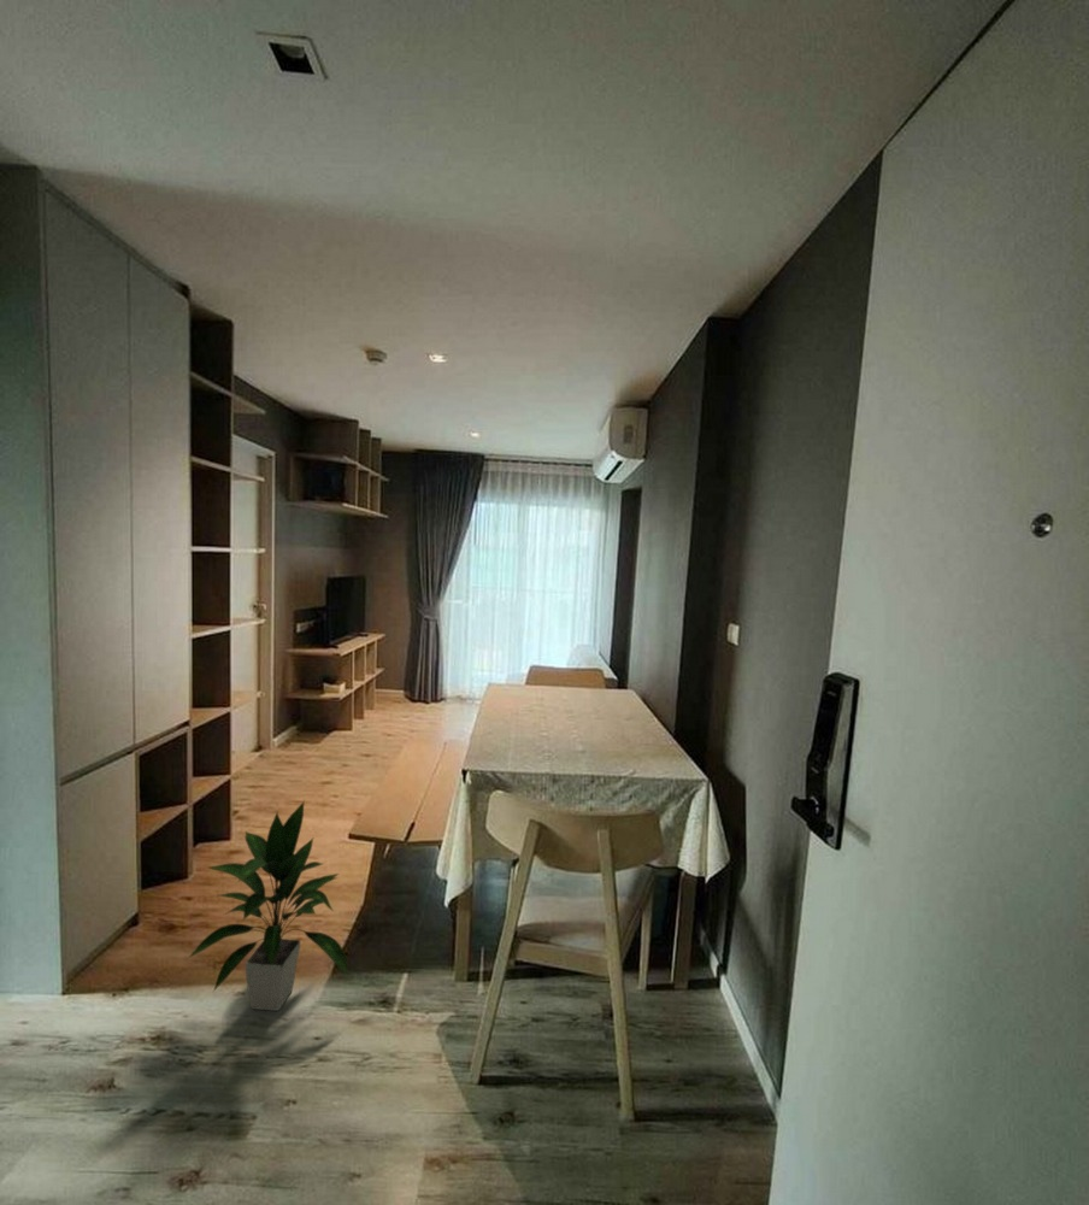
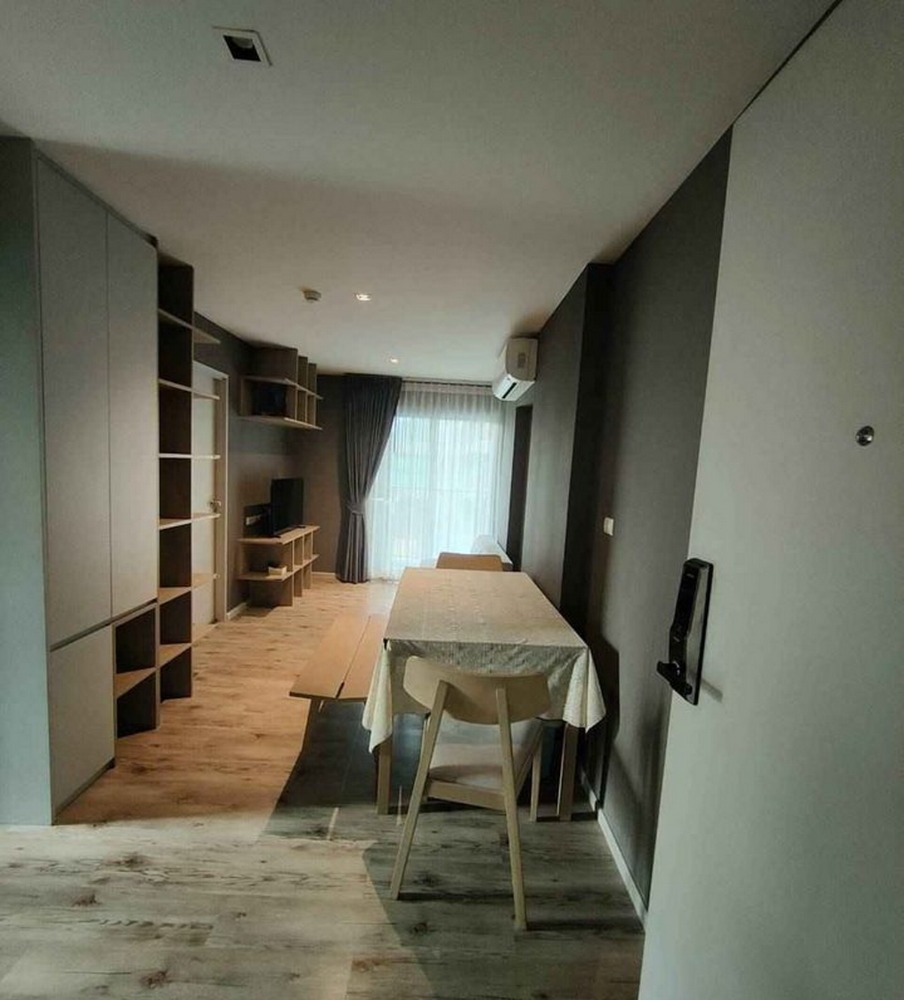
- indoor plant (278, 912)
